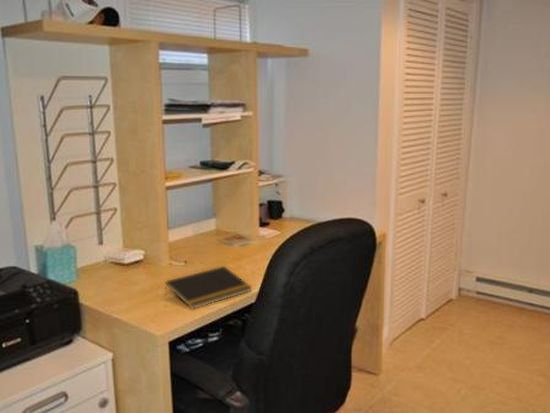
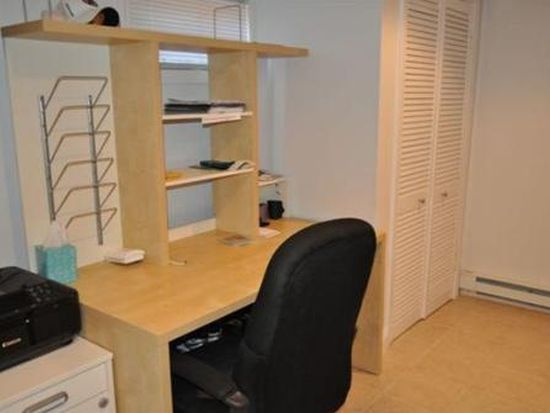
- notepad (209, 285)
